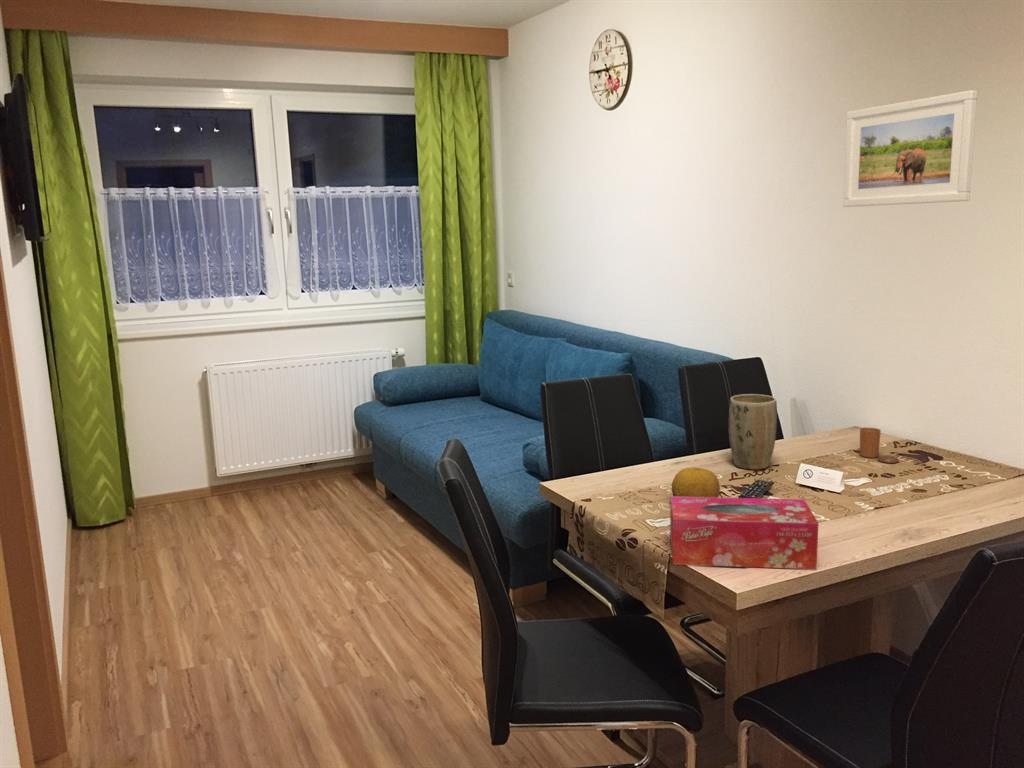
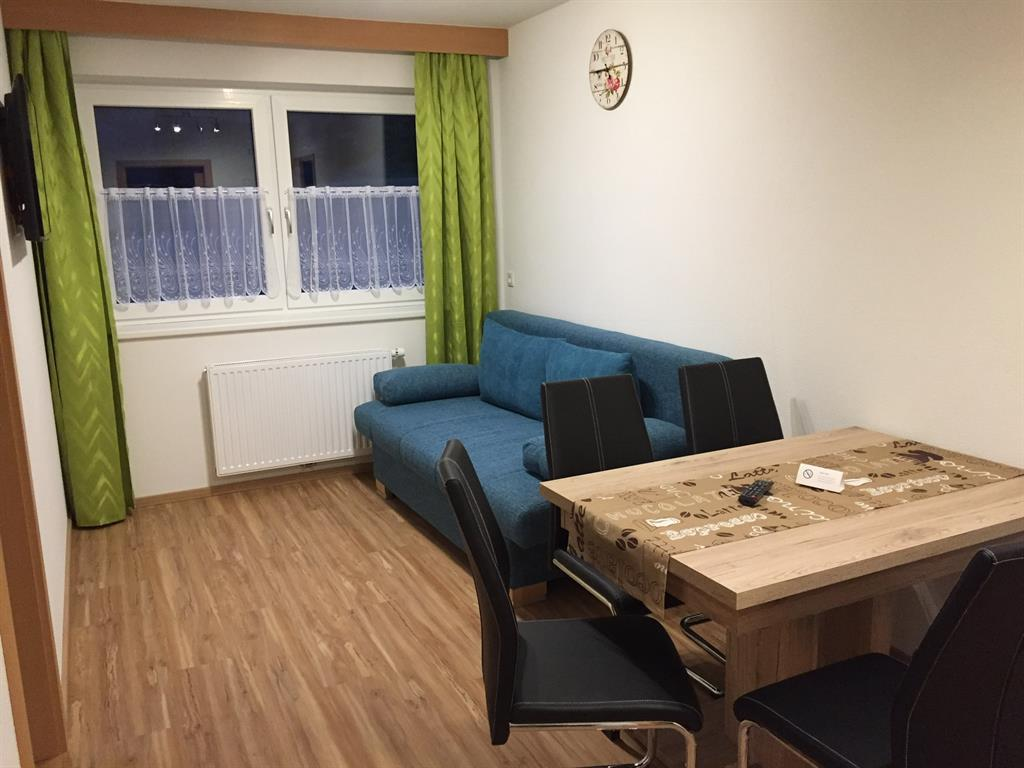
- fruit (695, 488)
- tissue box (740, 531)
- candle (878, 444)
- plant pot (752, 432)
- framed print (904, 153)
